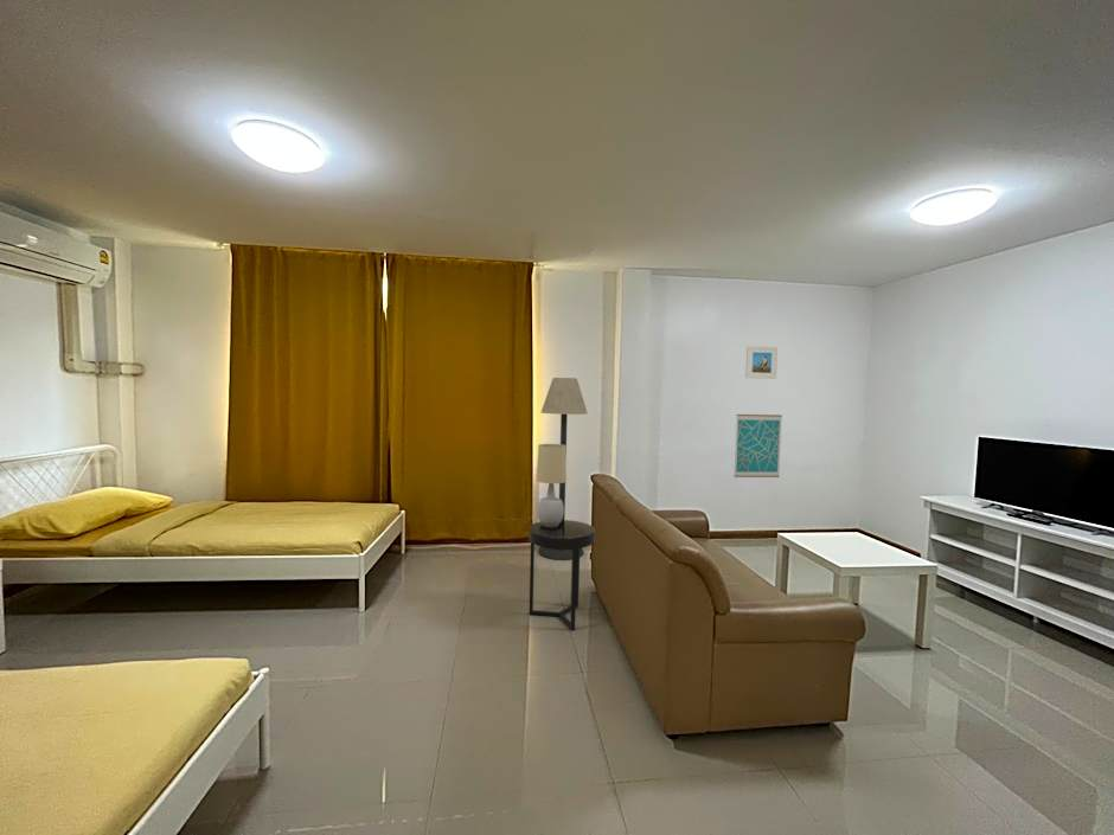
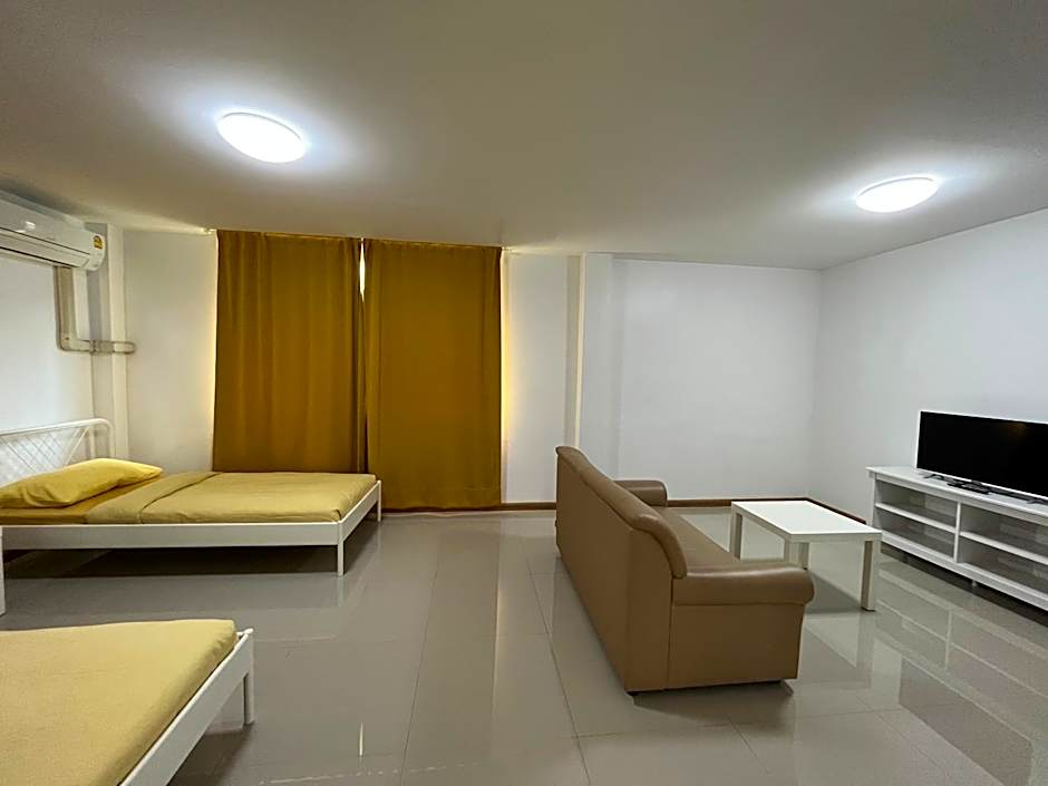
- wall art (757, 445)
- table lamp (551, 484)
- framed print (761, 362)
- side table (571, 572)
- floor lamp (565, 456)
